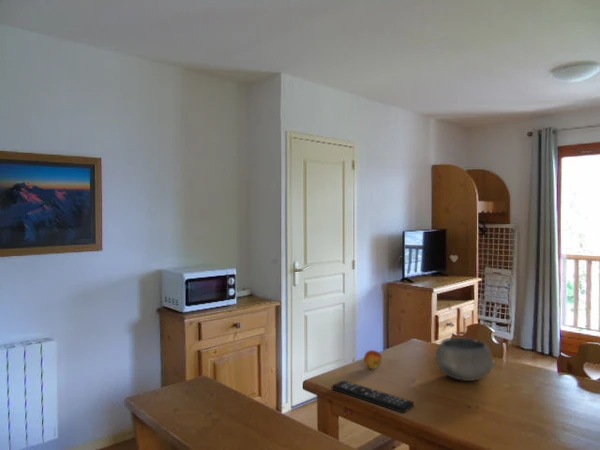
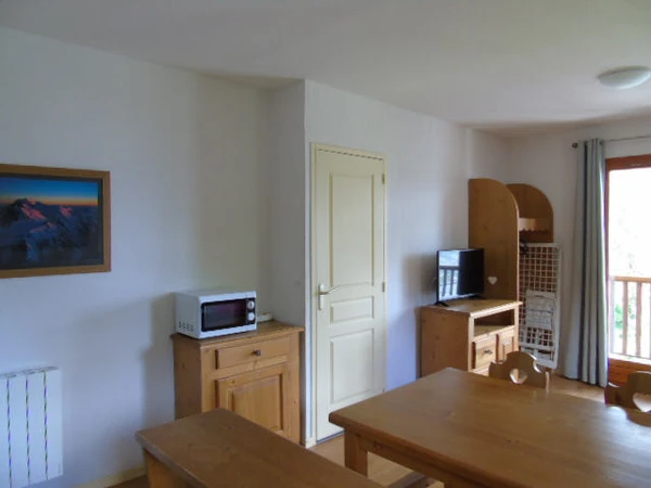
- remote control (370, 394)
- fruit (372, 359)
- bowl (463, 360)
